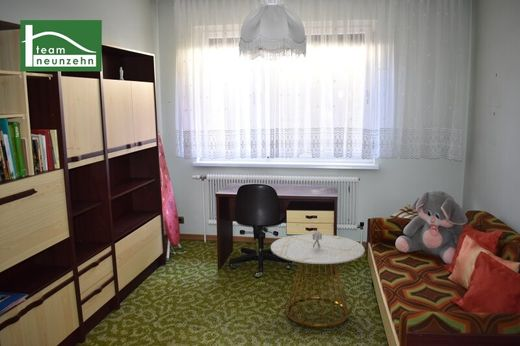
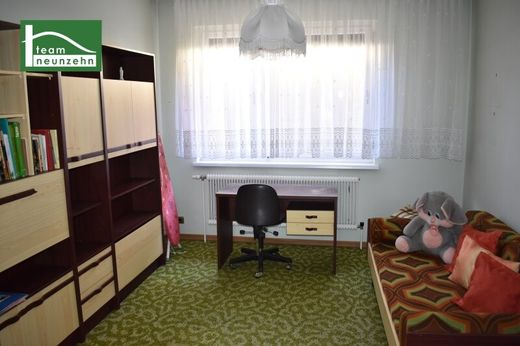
- side table (314, 272)
